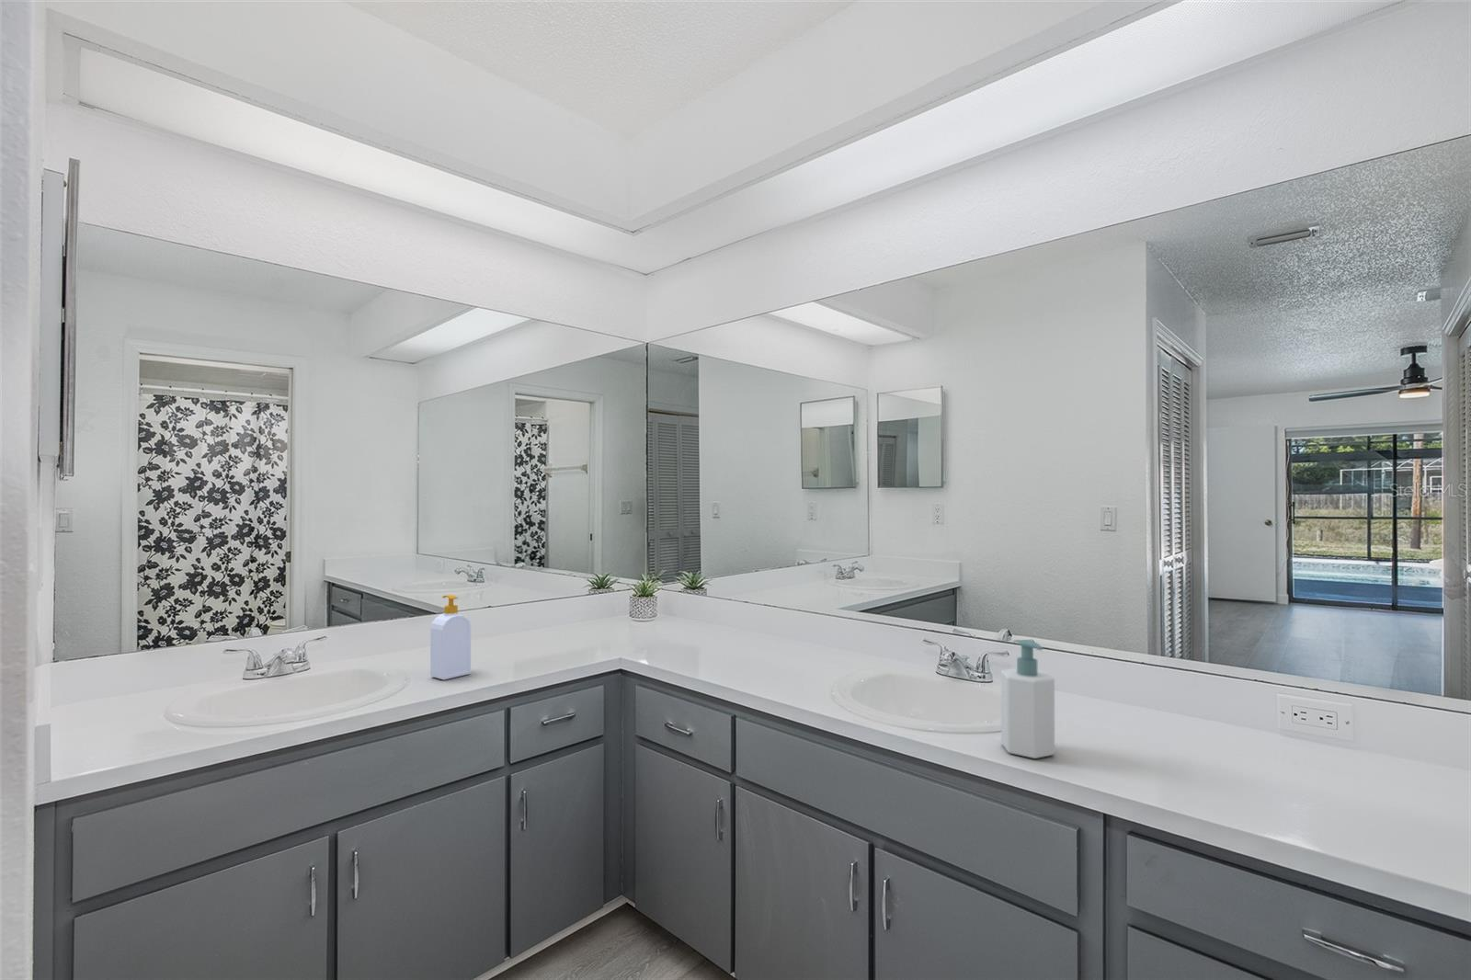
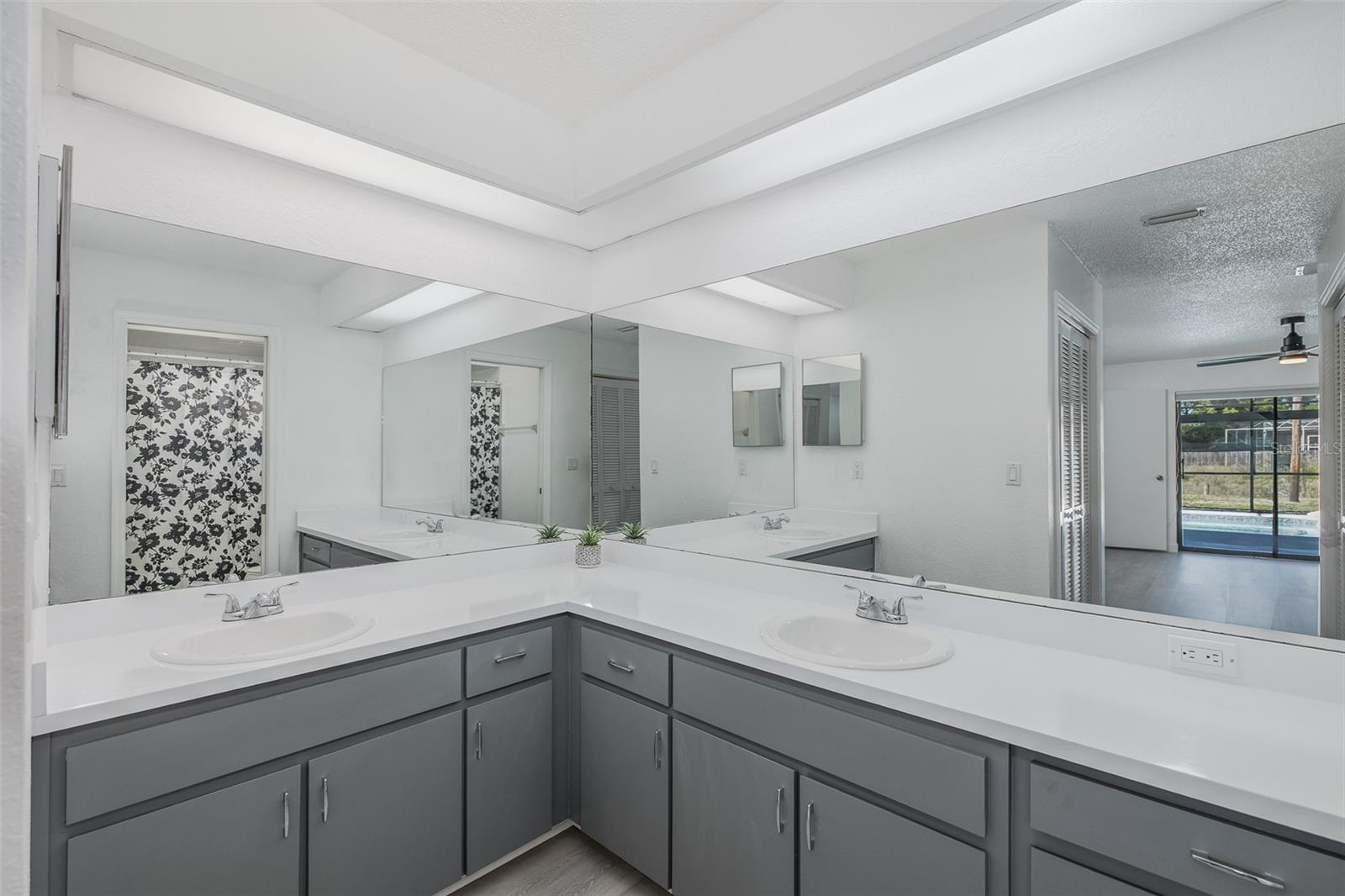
- soap bottle (450, 635)
- soap bottle (1027, 695)
